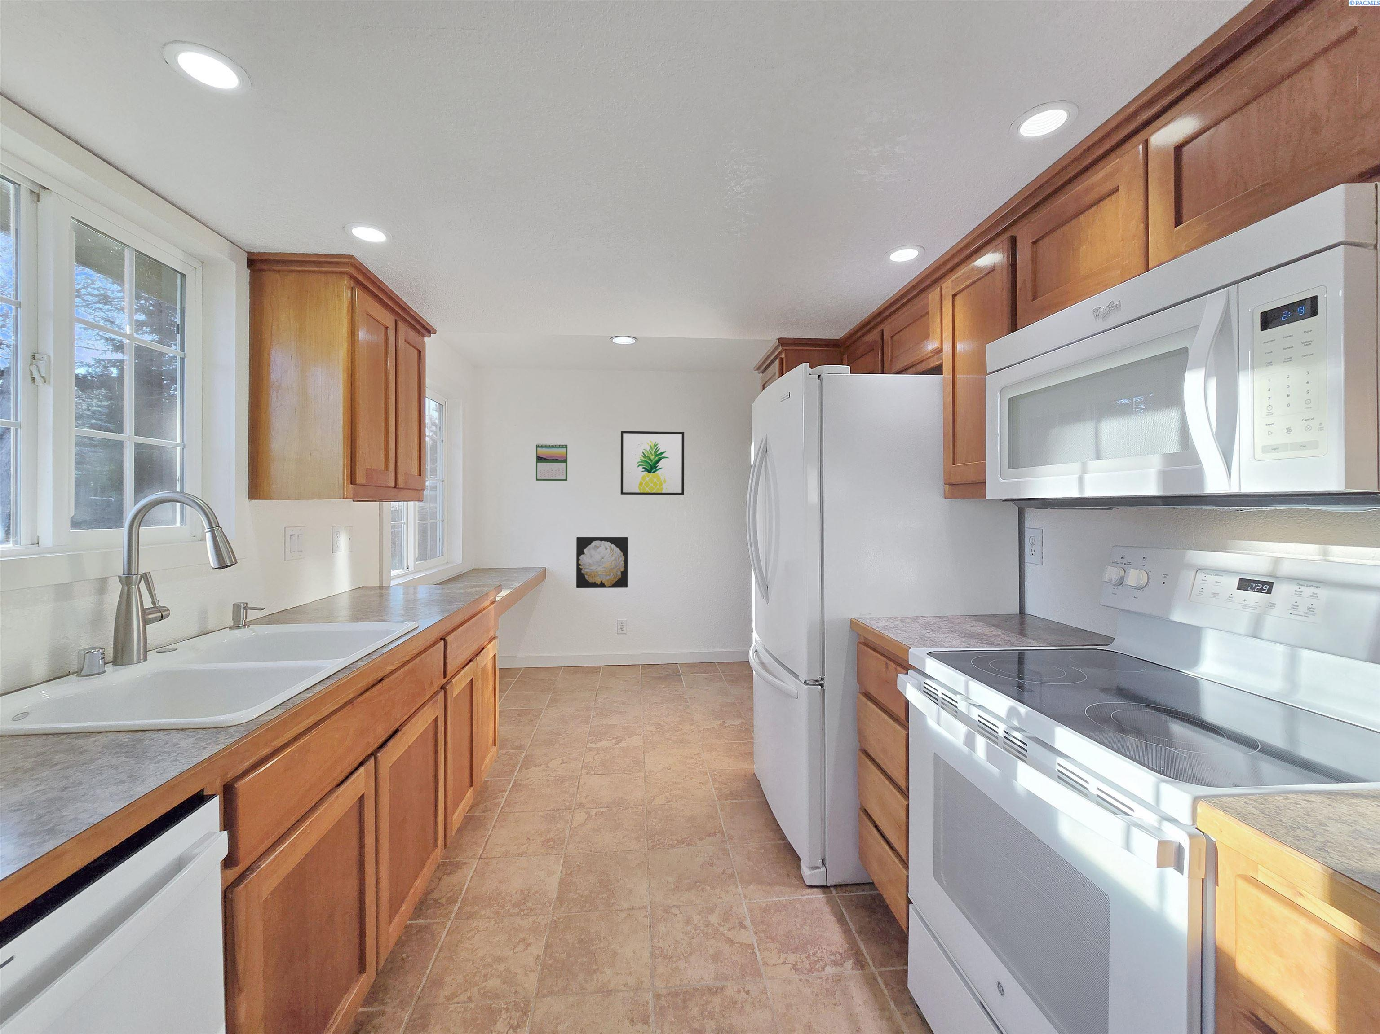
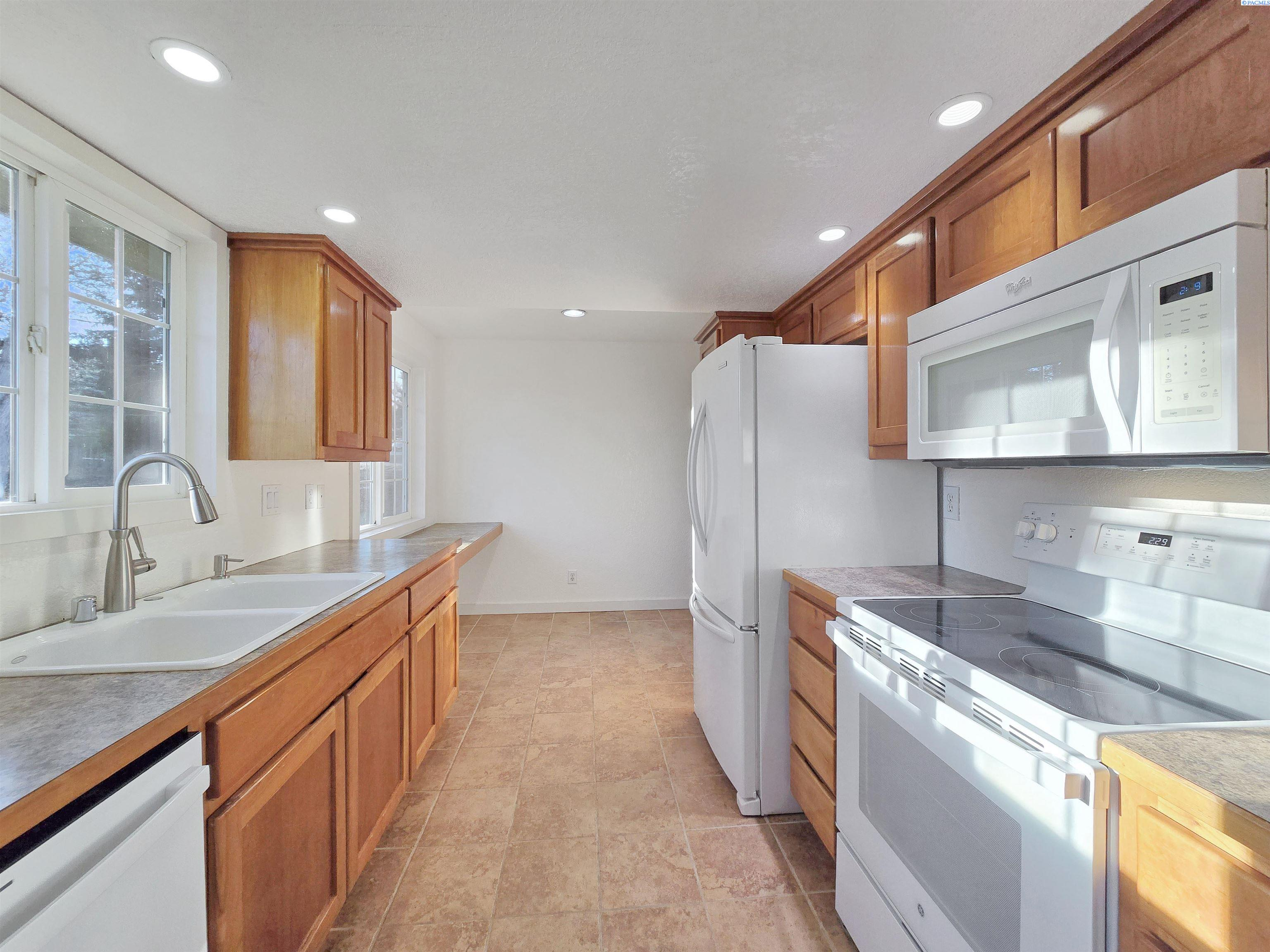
- wall art (652, 463)
- wall art (602, 562)
- calendar (552, 462)
